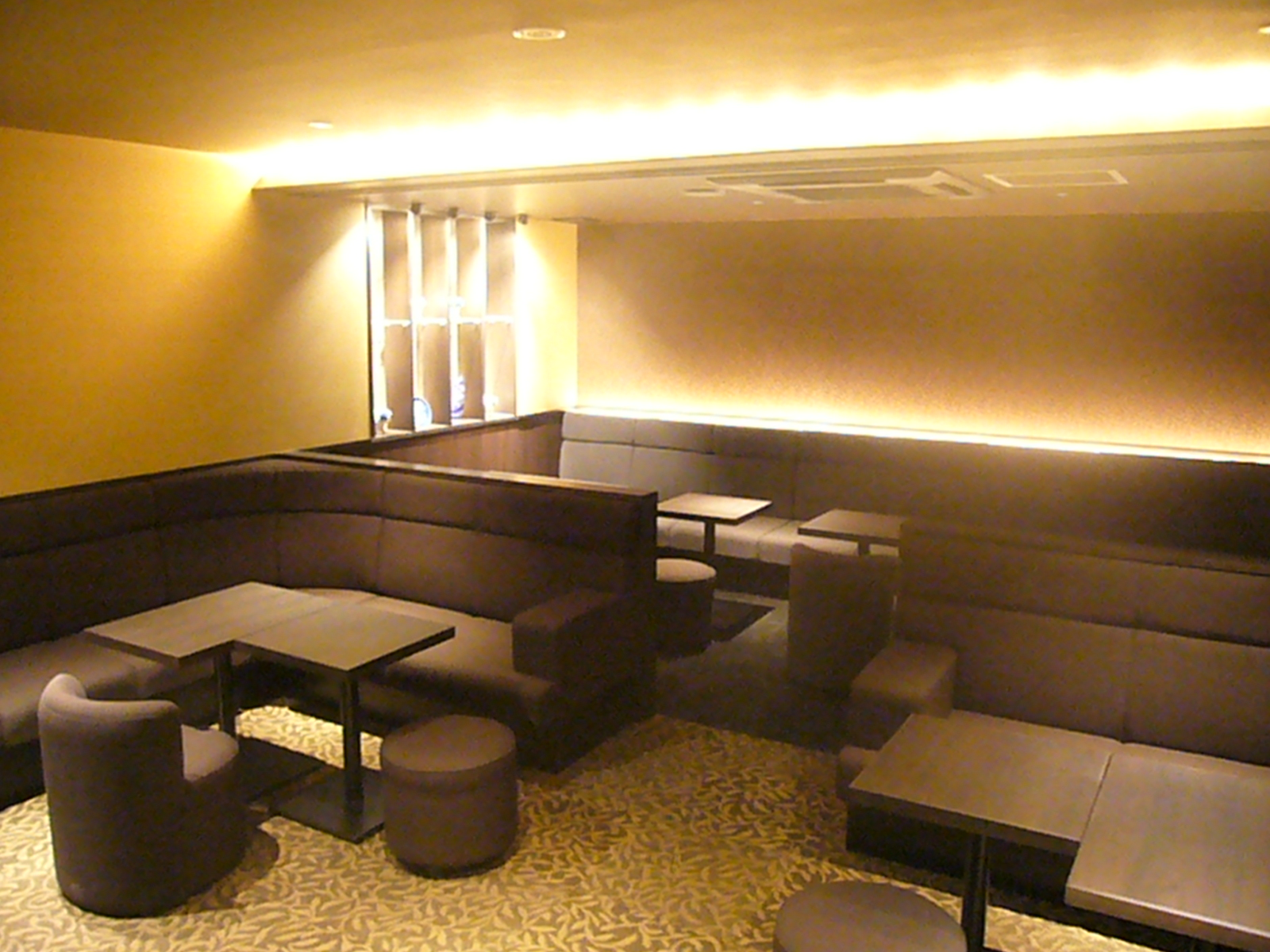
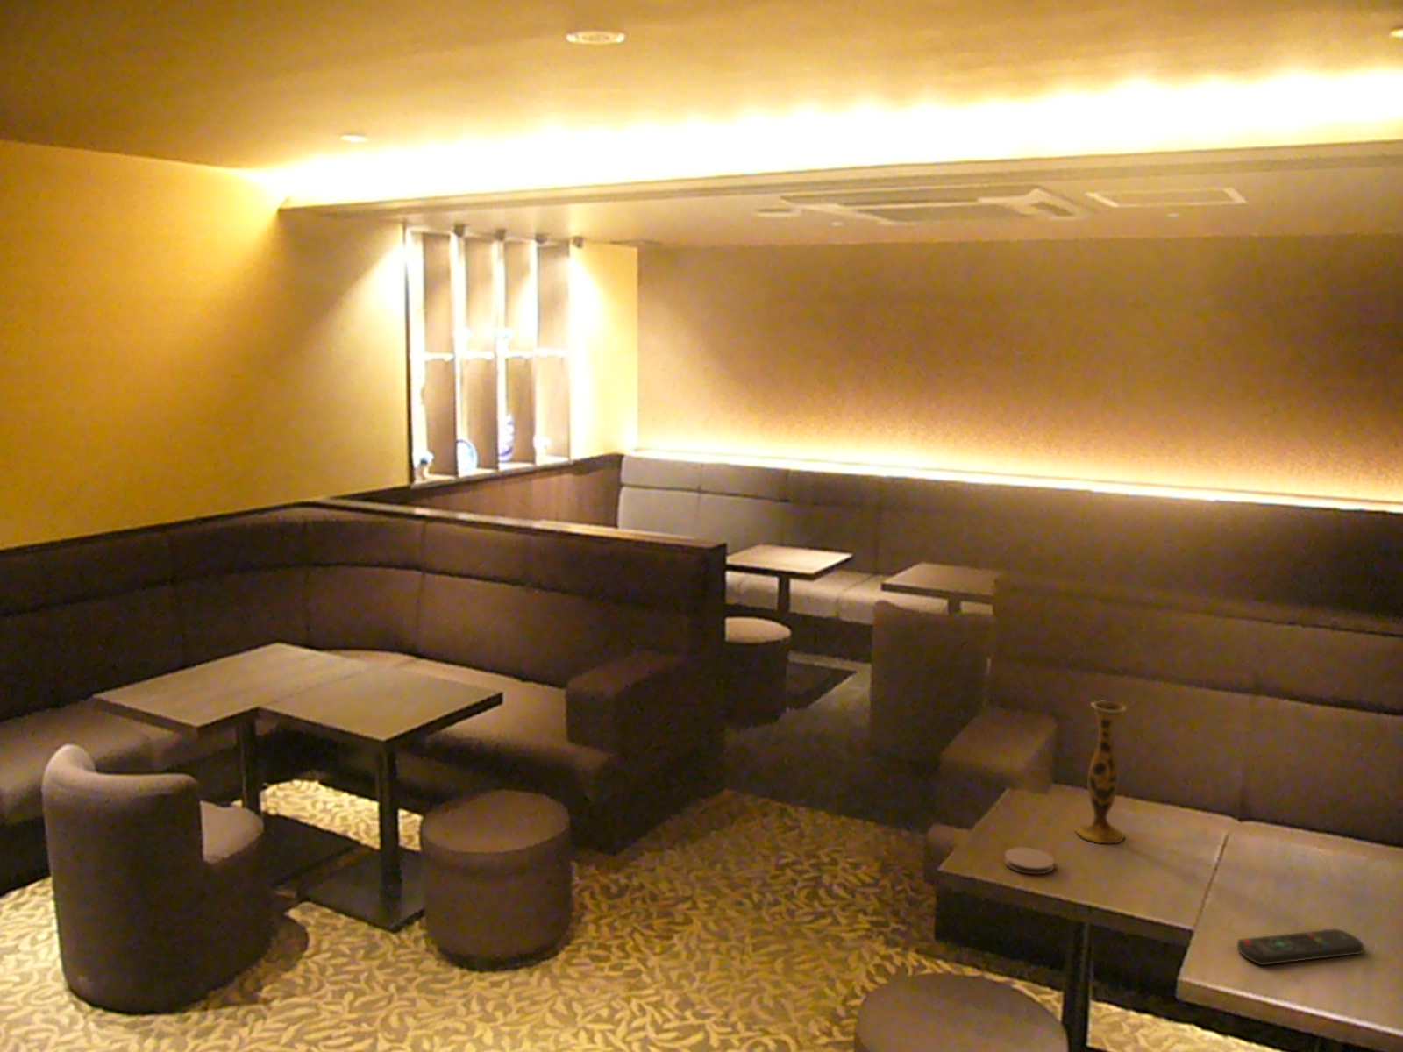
+ coaster (1028, 860)
+ remote control (1299, 946)
+ vase (1104, 769)
